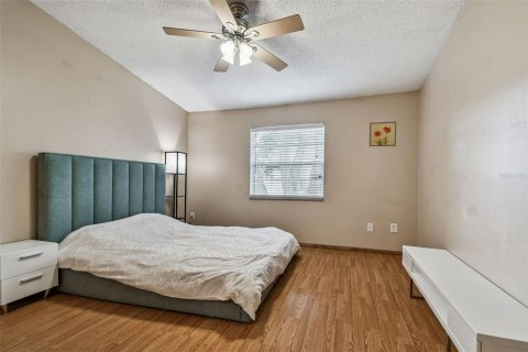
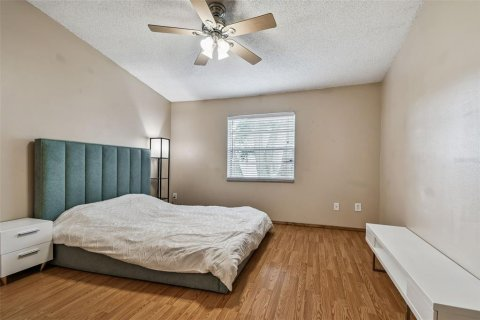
- wall art (382, 134)
